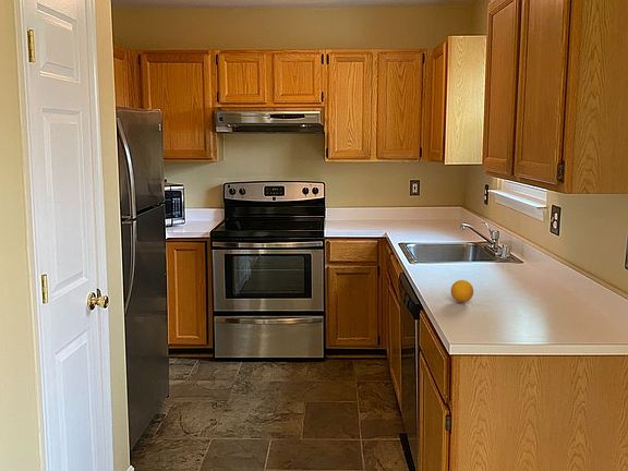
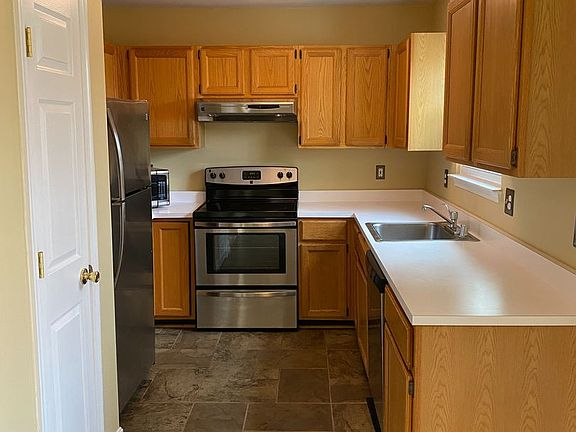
- fruit (461, 291)
